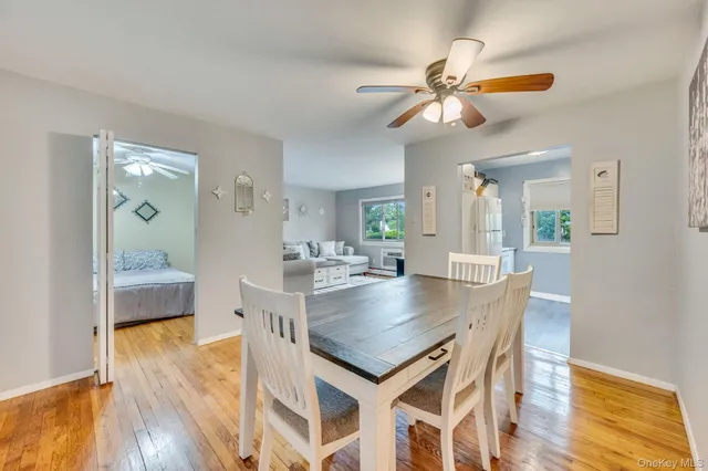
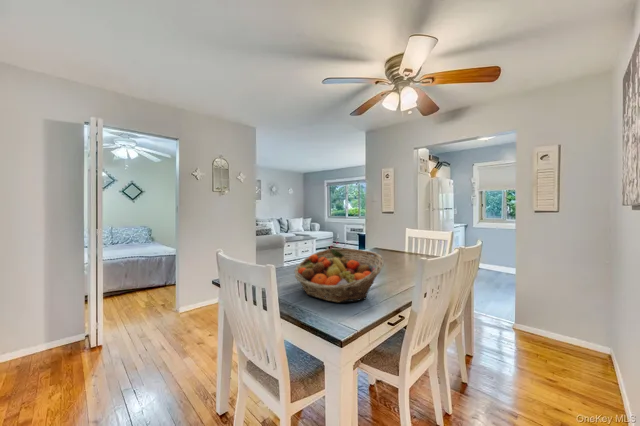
+ fruit basket (337, 272)
